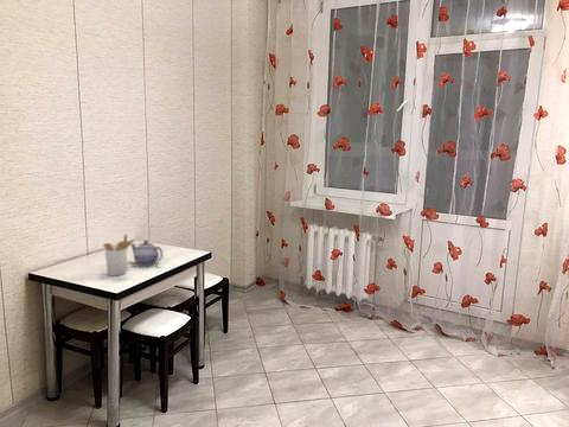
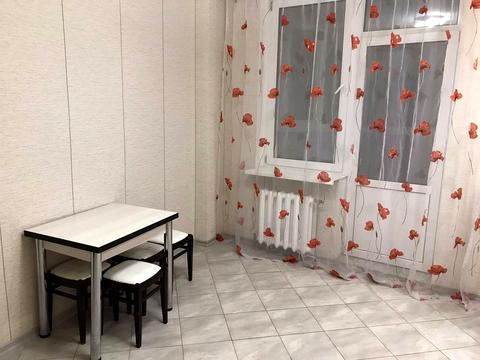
- utensil holder (119, 255)
- teapot (146, 251)
